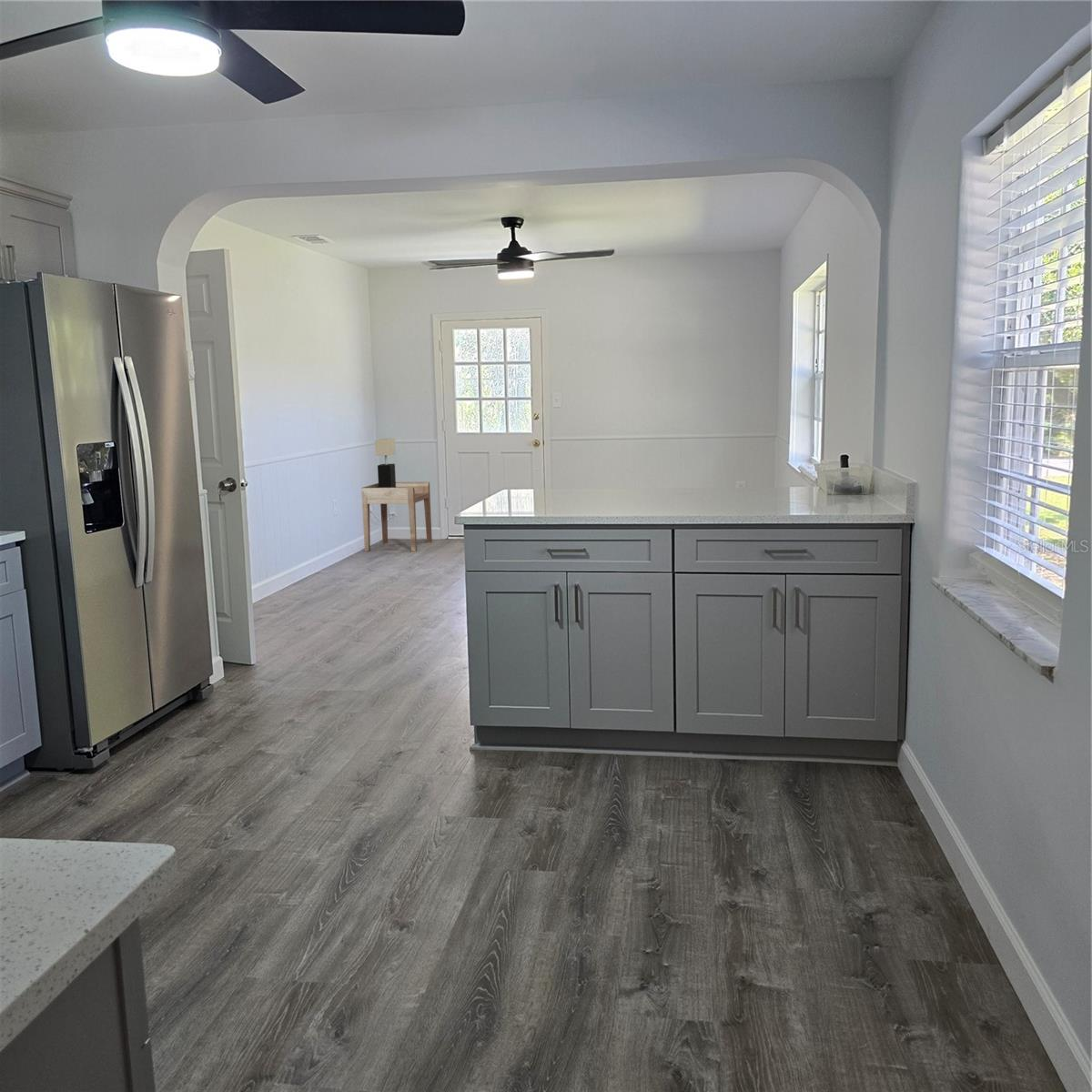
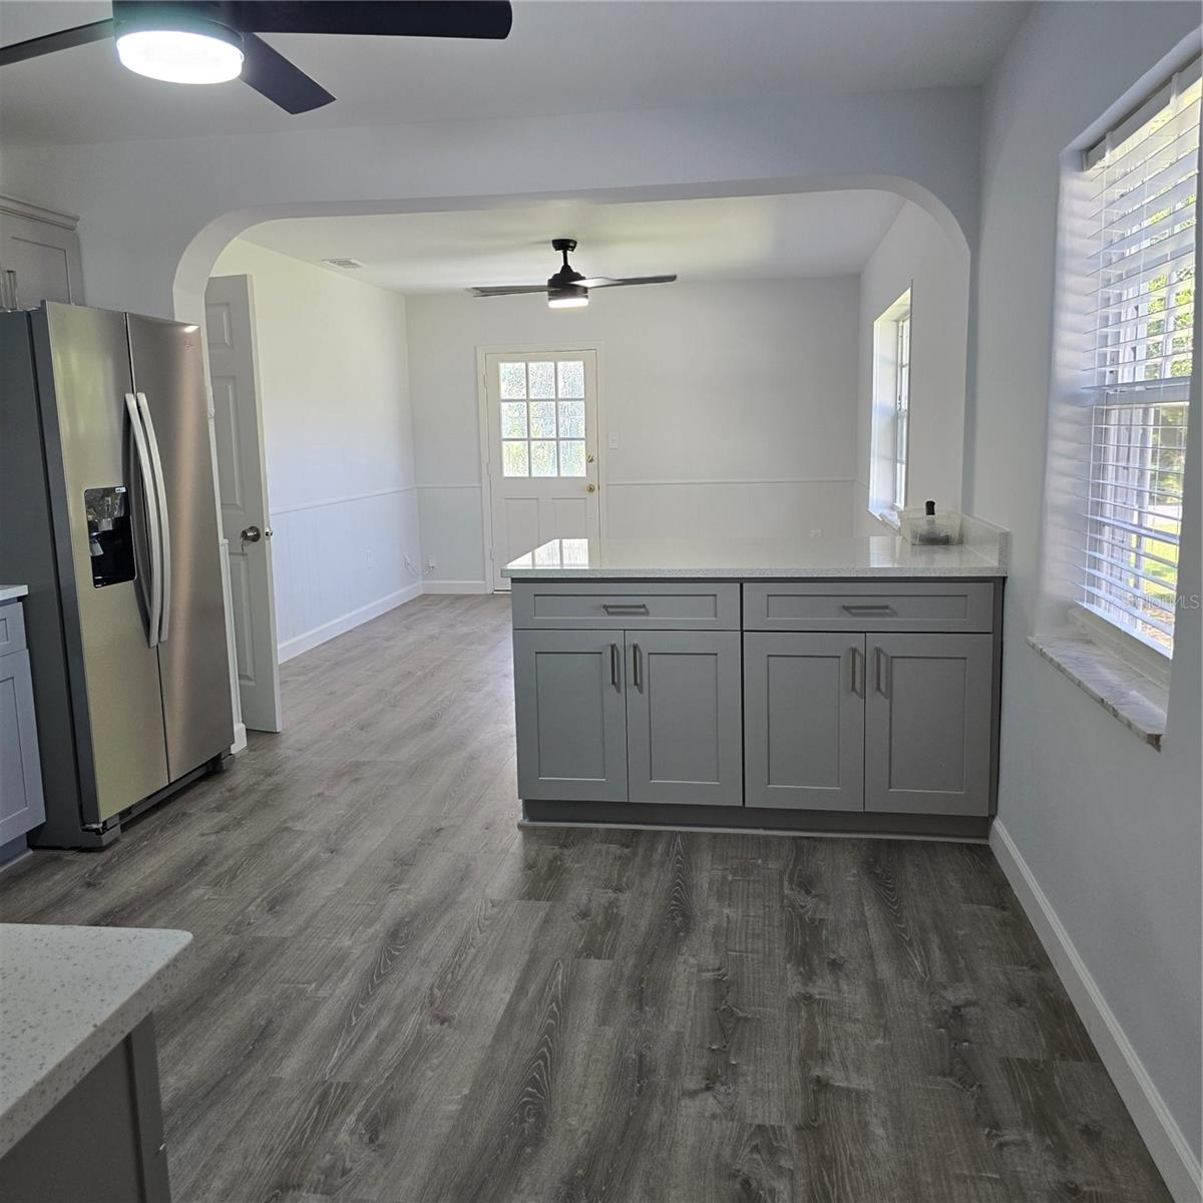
- side table (387, 515)
- table lamp (386, 467)
